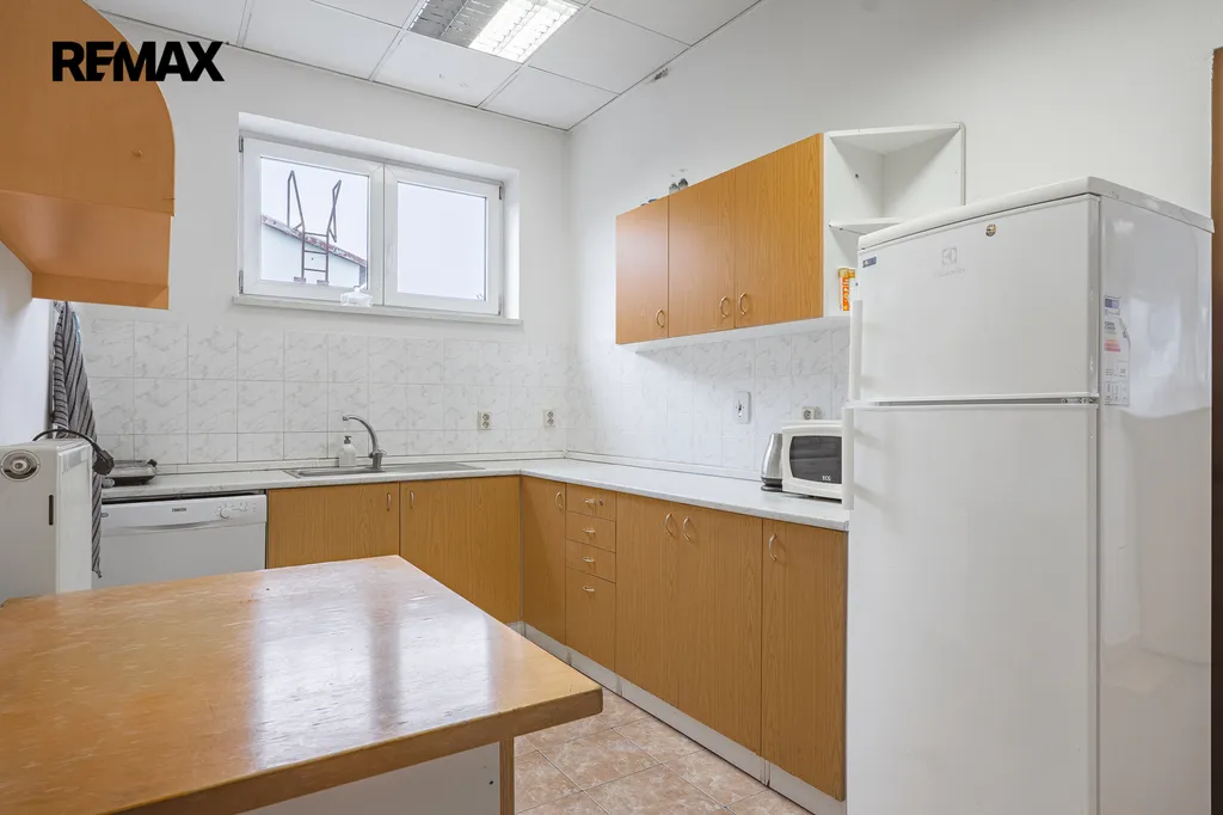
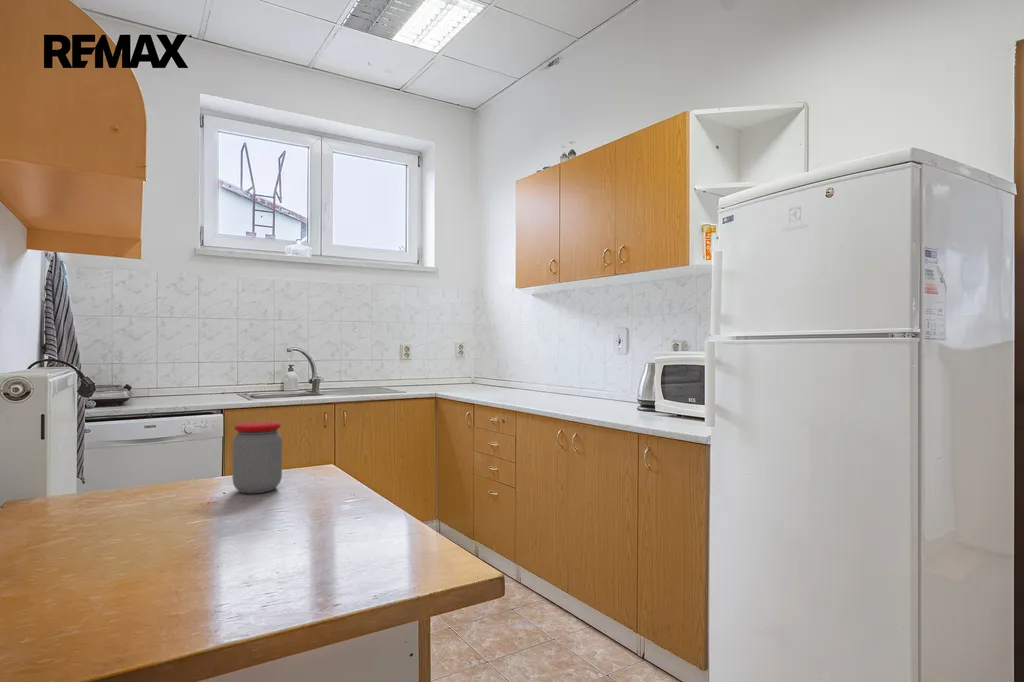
+ jar (257, 456)
